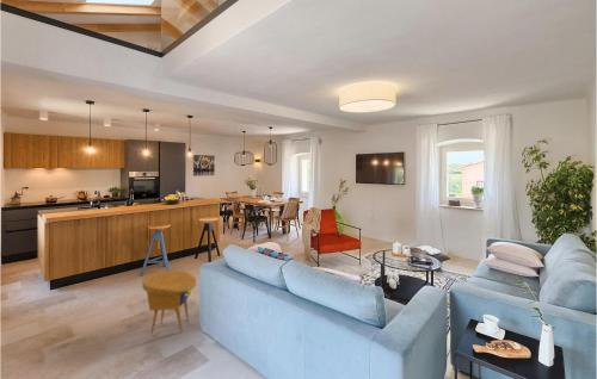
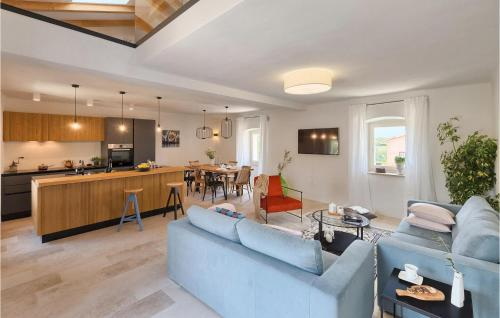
- side table (170, 303)
